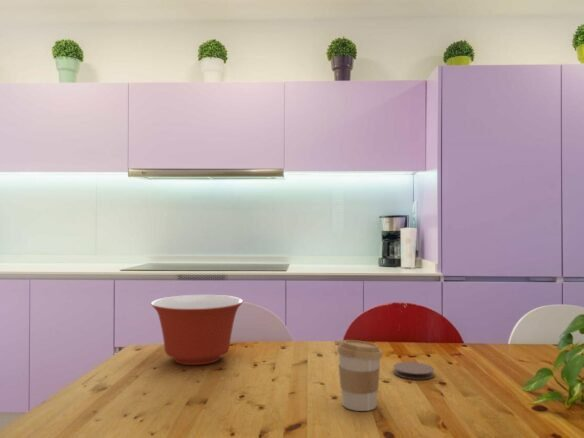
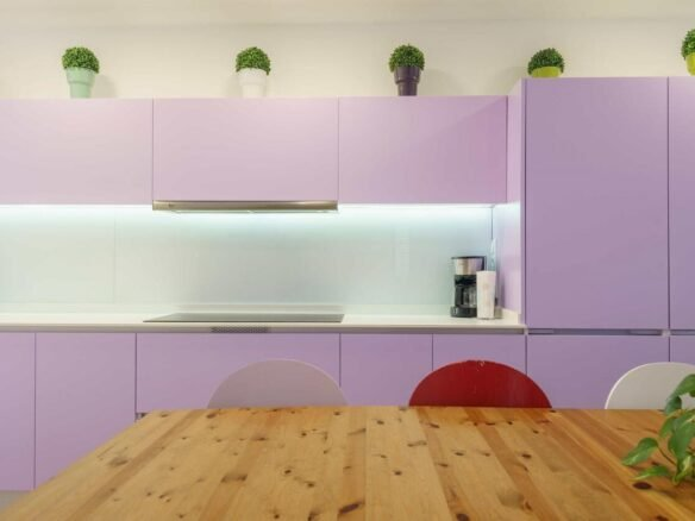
- coffee cup (359, 372)
- mixing bowl (197, 329)
- coaster (413, 370)
